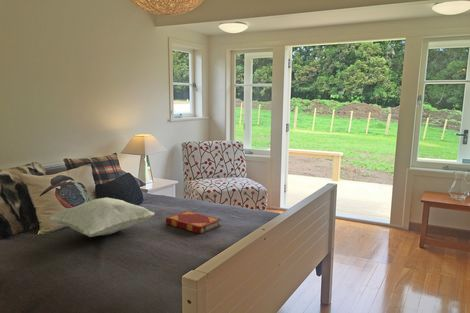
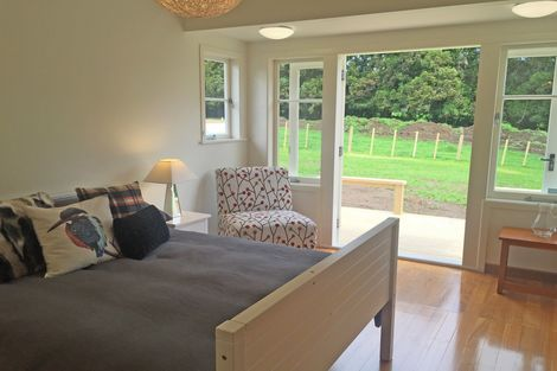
- cushion (102, 216)
- hardback book (193, 221)
